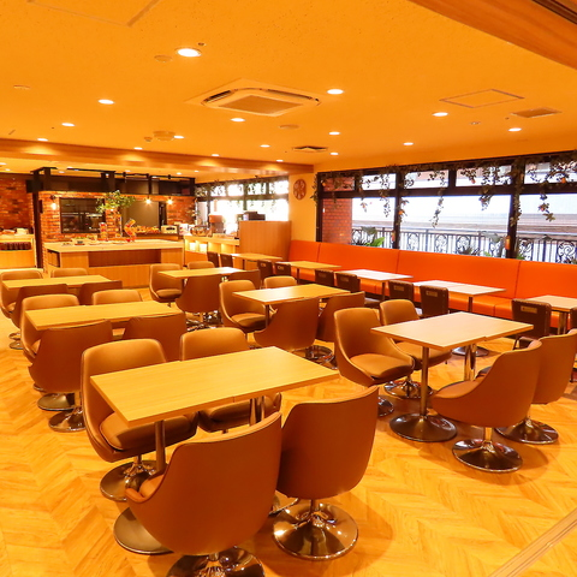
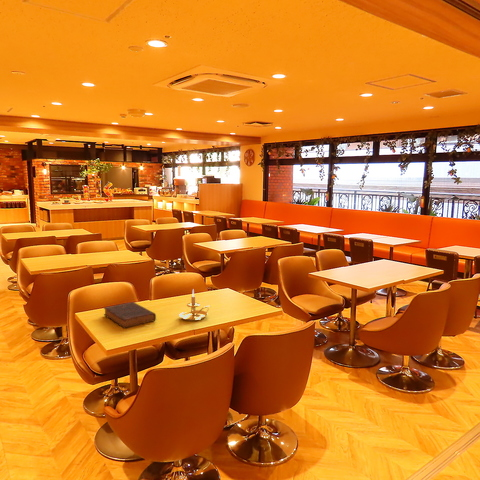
+ candle holder (195, 303)
+ book (129, 314)
